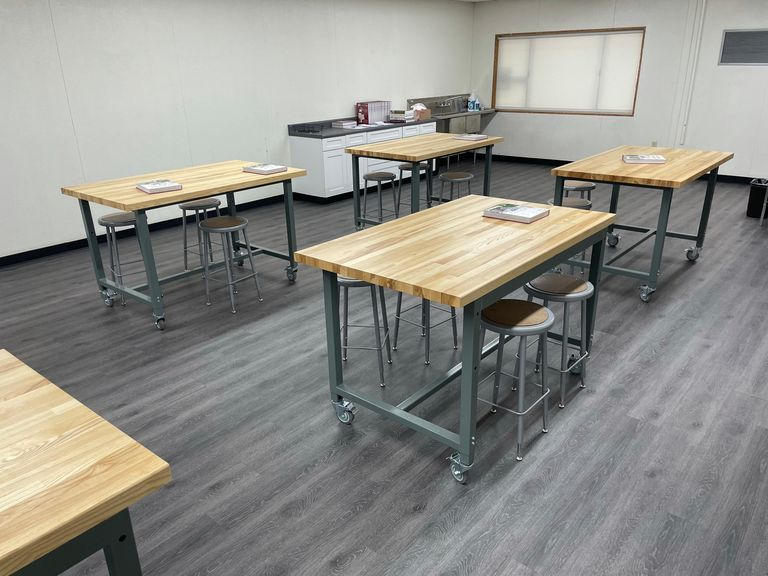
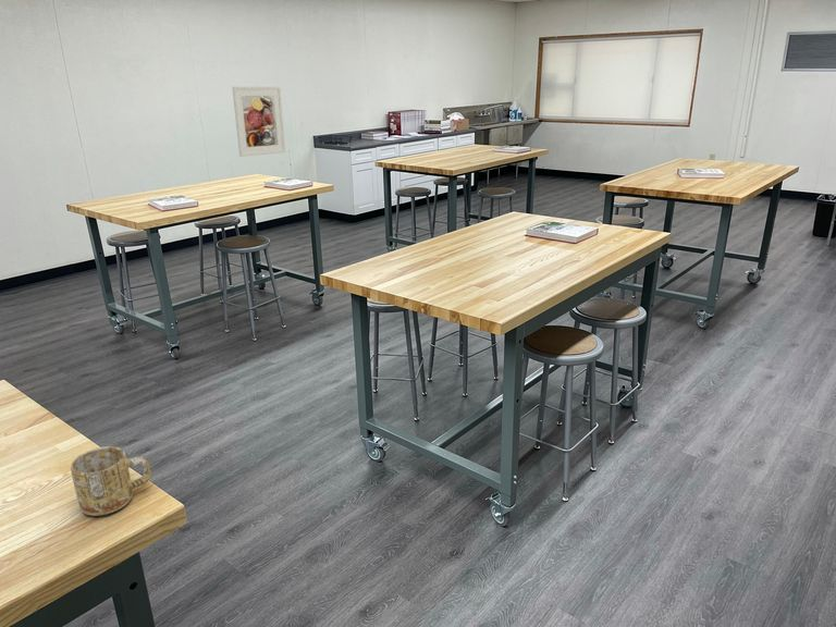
+ mug (113, 477)
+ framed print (260, 121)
